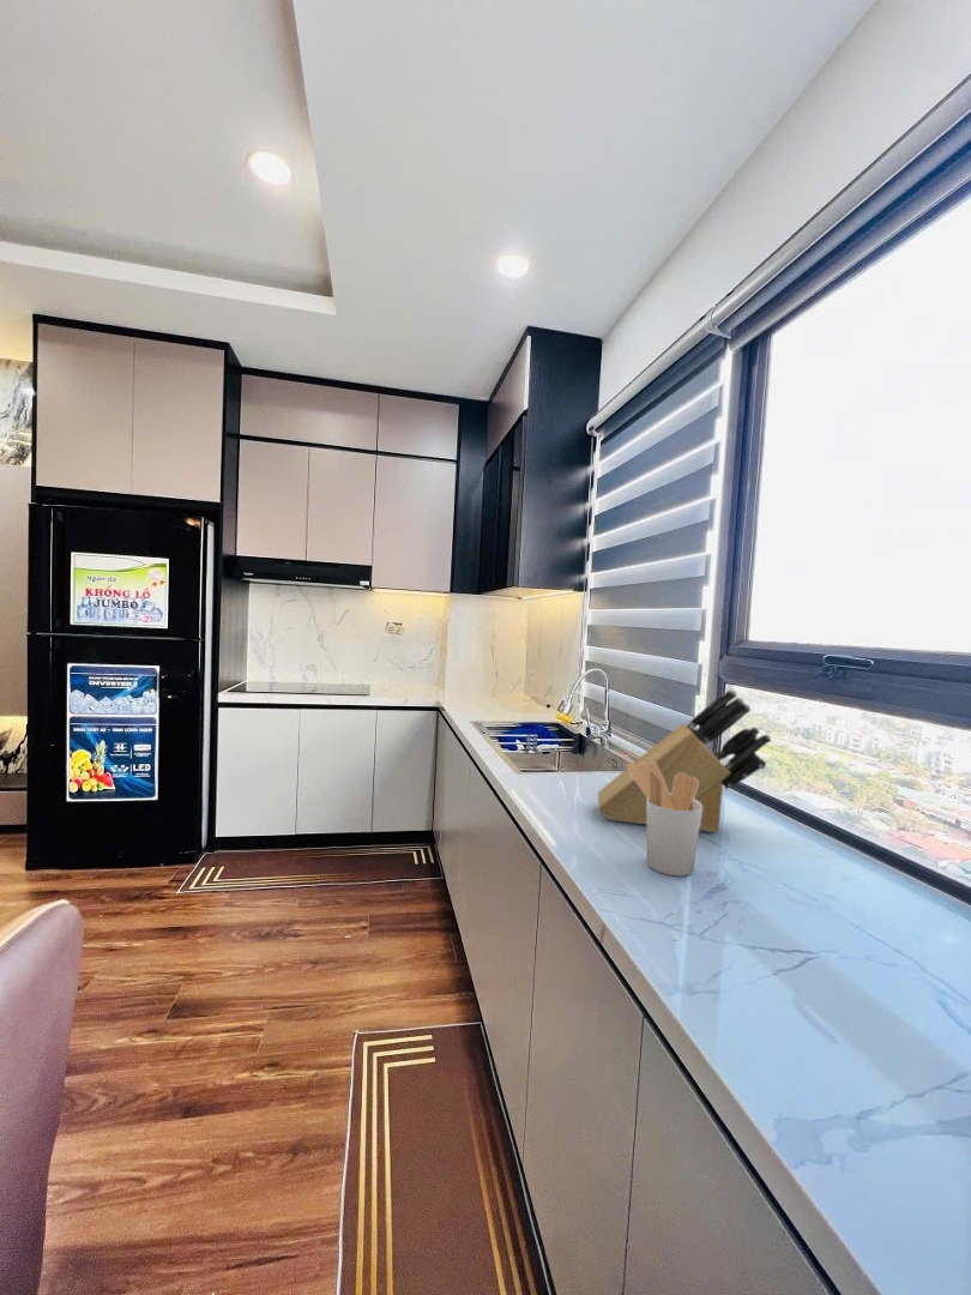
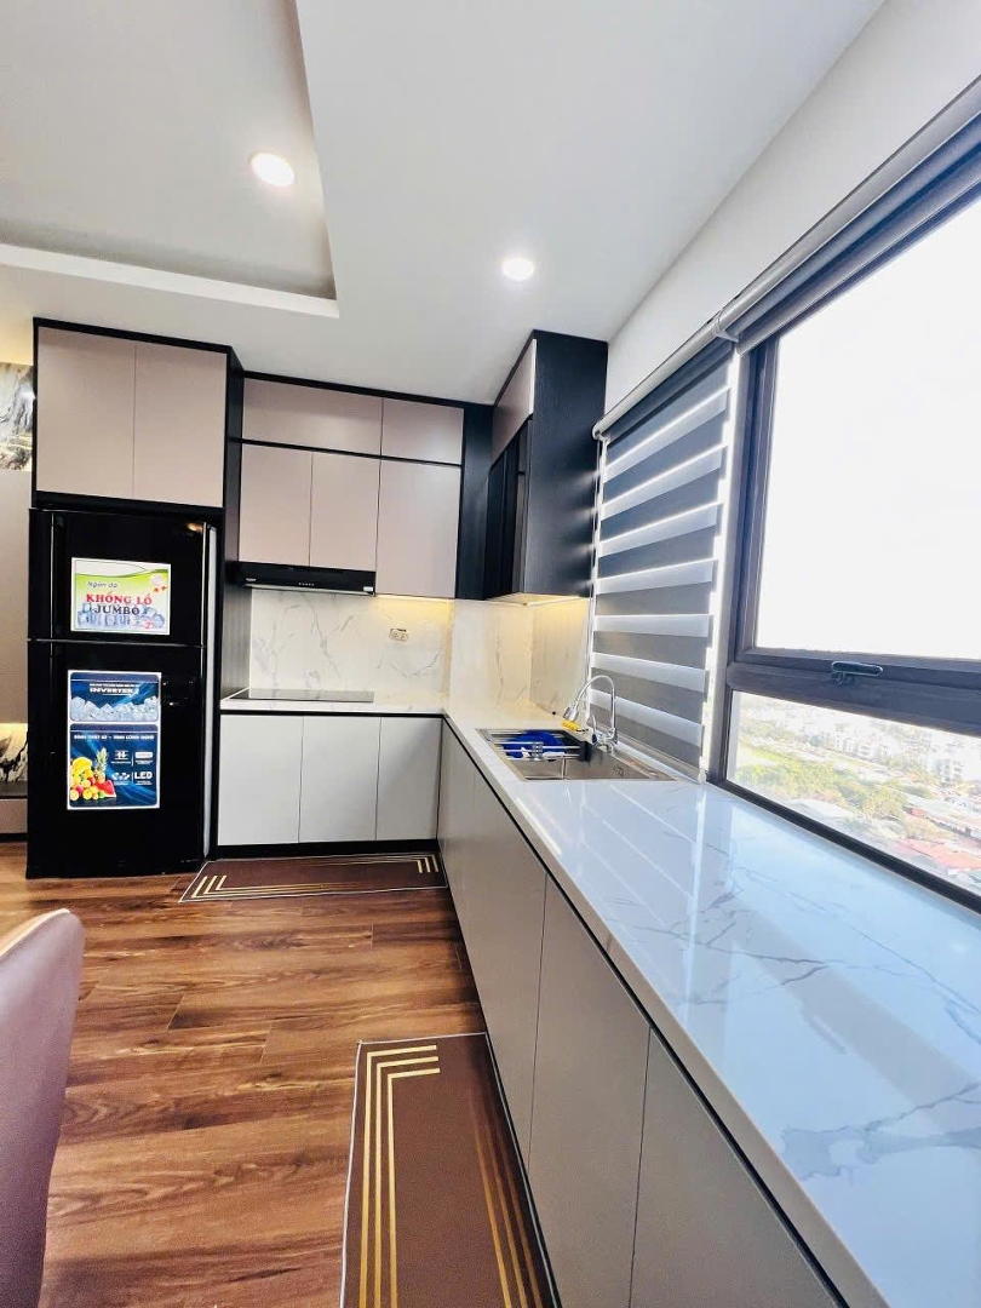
- utensil holder (662, 813)
- knife block (680, 754)
